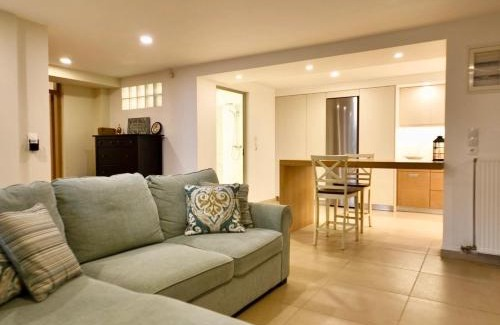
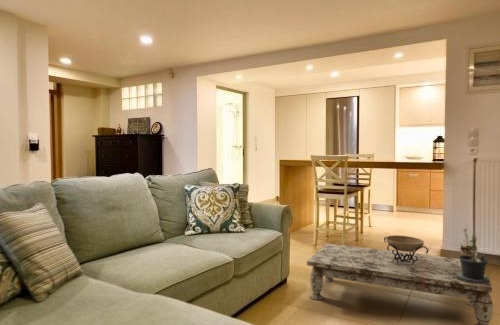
+ coffee table (393, 280)
+ potted plant (470, 253)
+ decorative bowl (404, 250)
